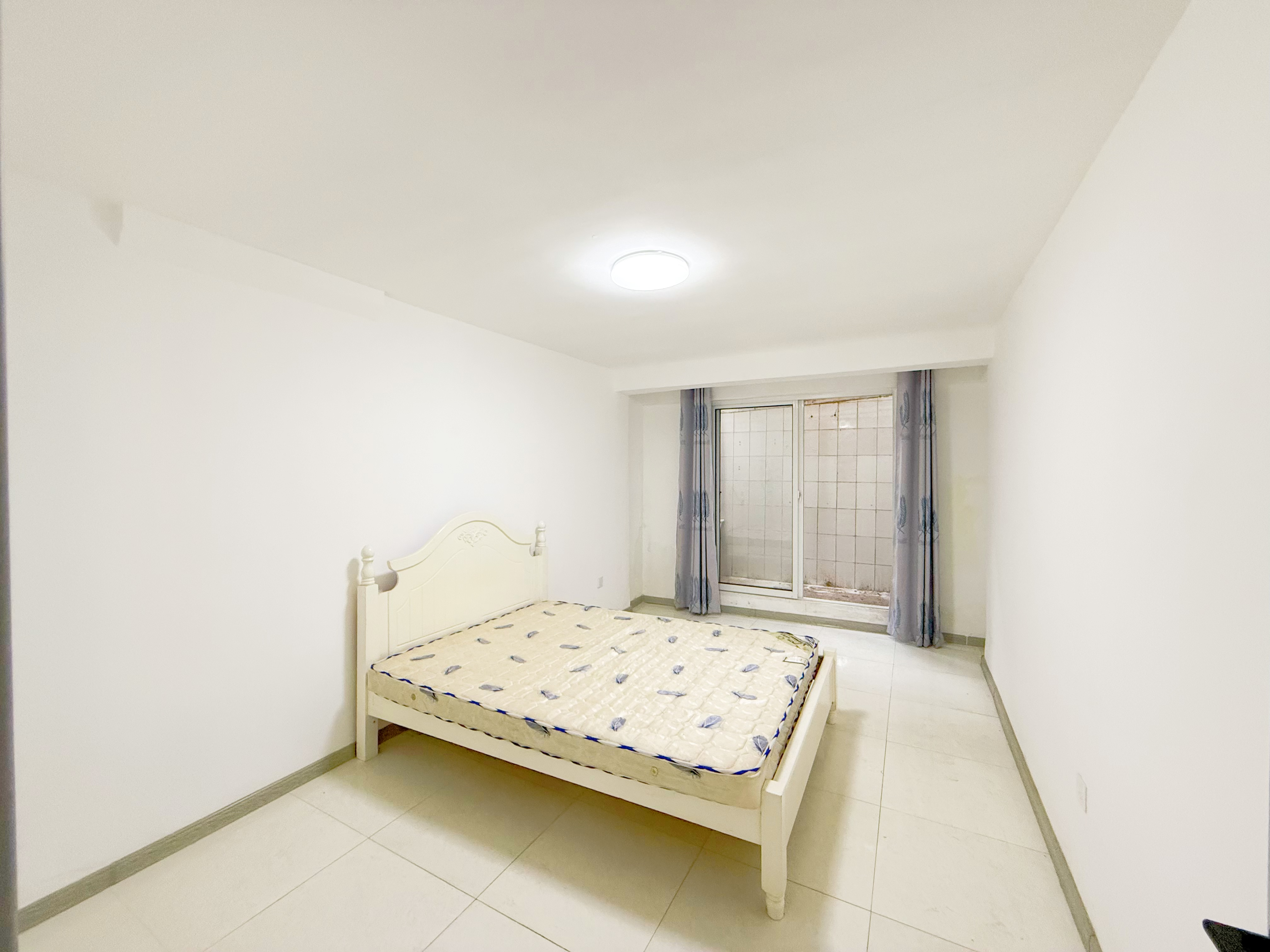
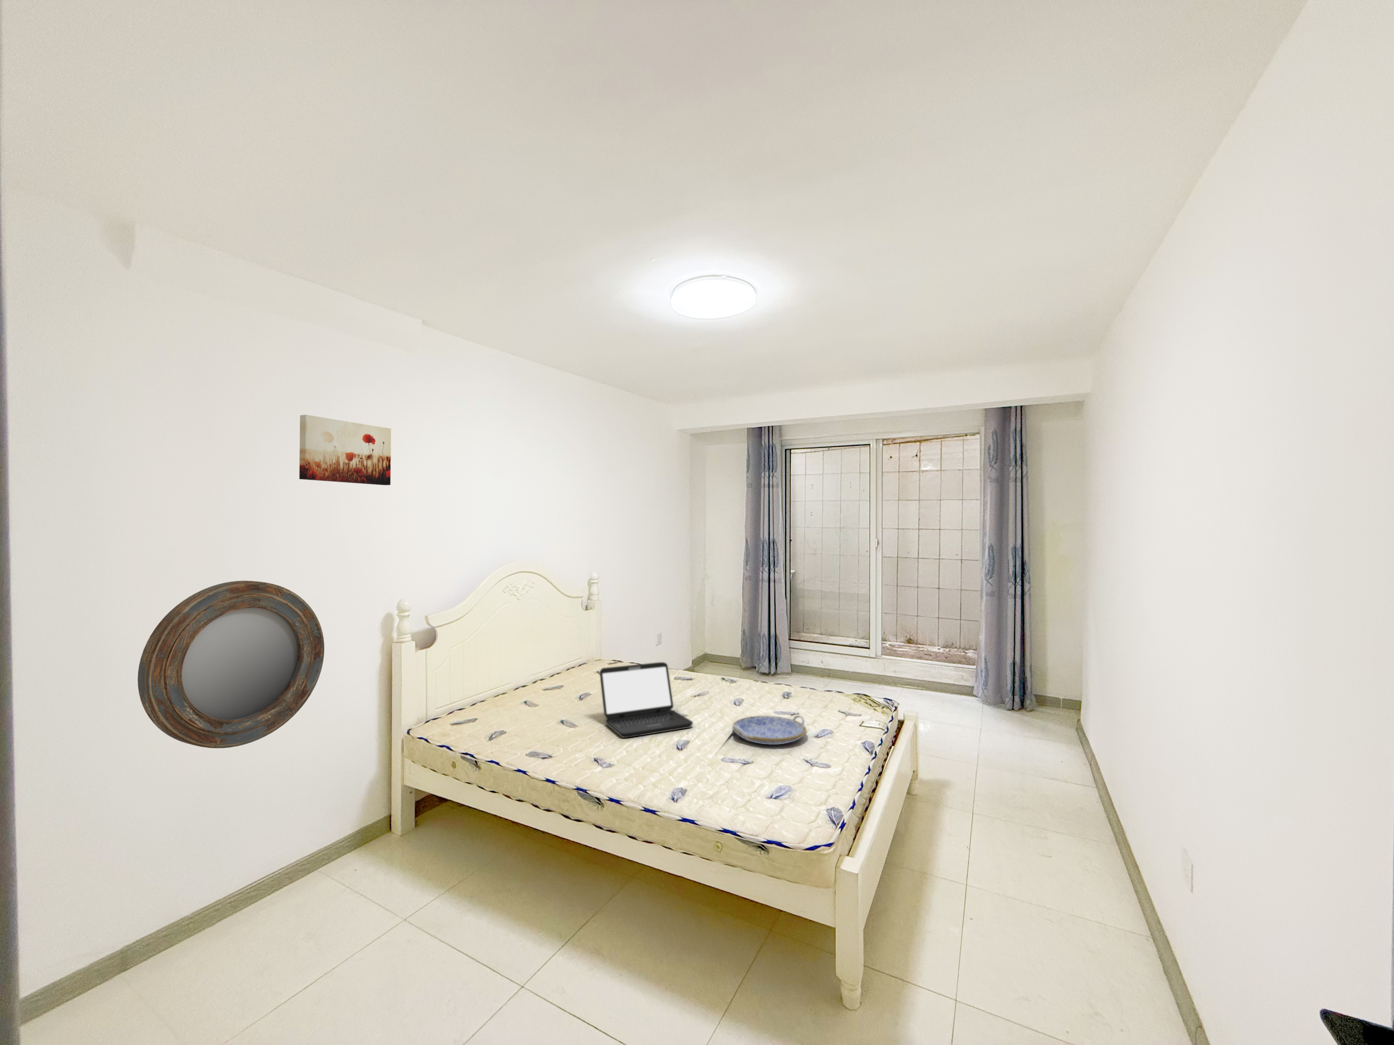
+ home mirror (241, 662)
+ wall art (348, 452)
+ laptop (645, 697)
+ serving tray (769, 728)
